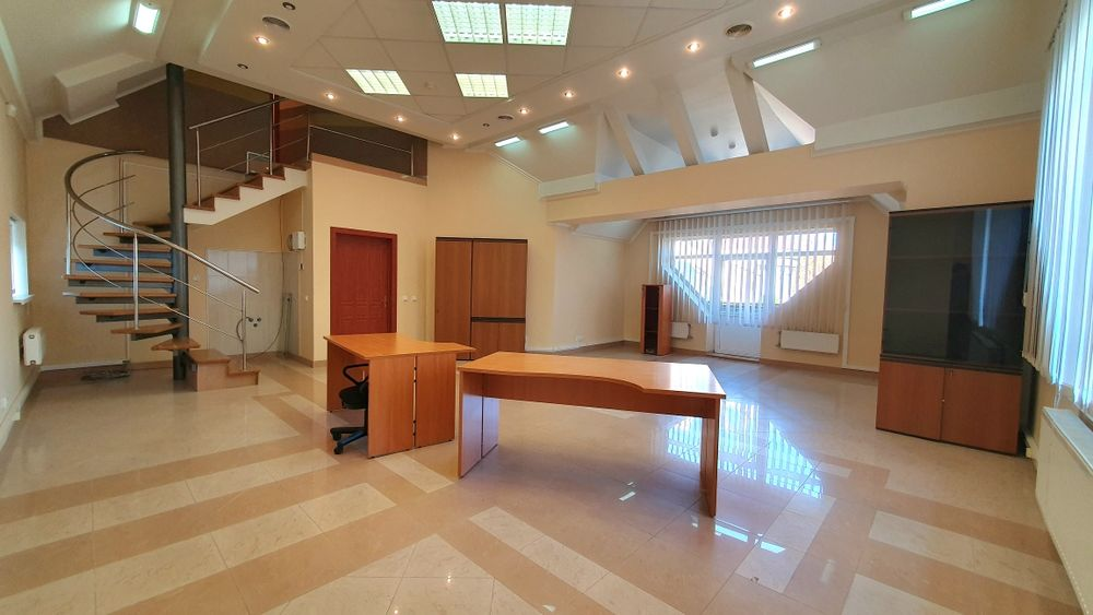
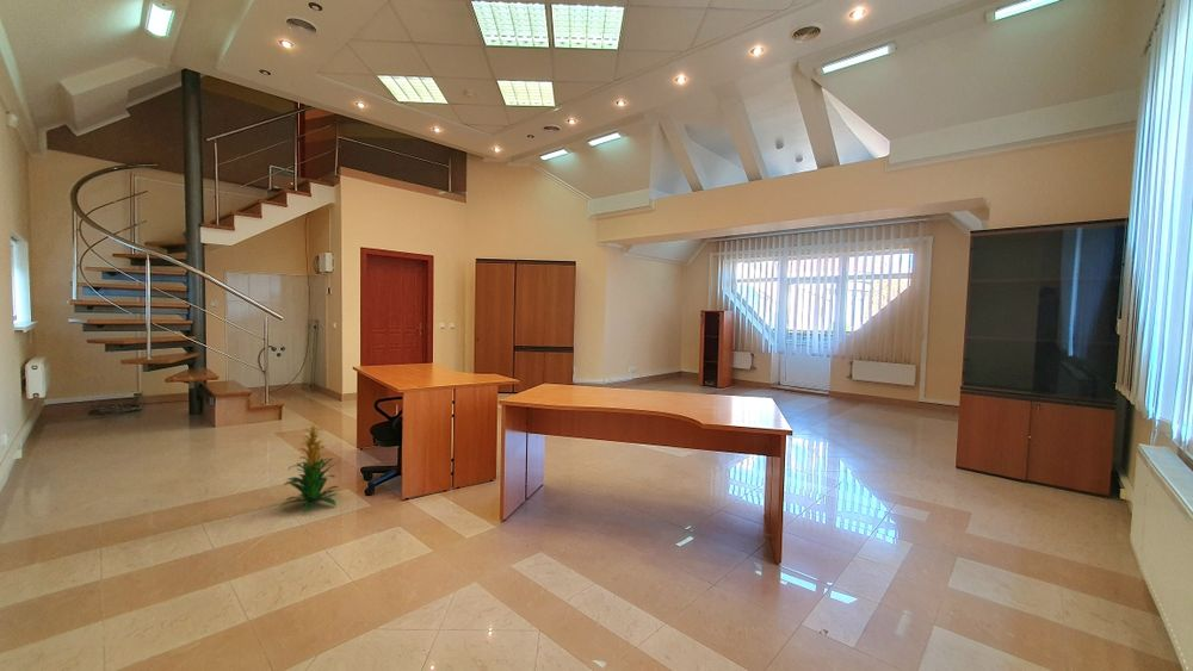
+ indoor plant (313, 462)
